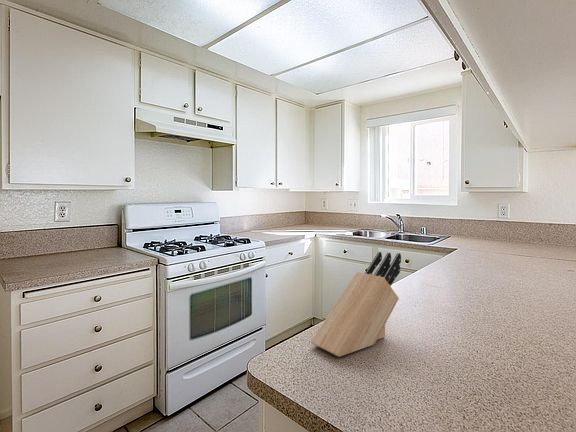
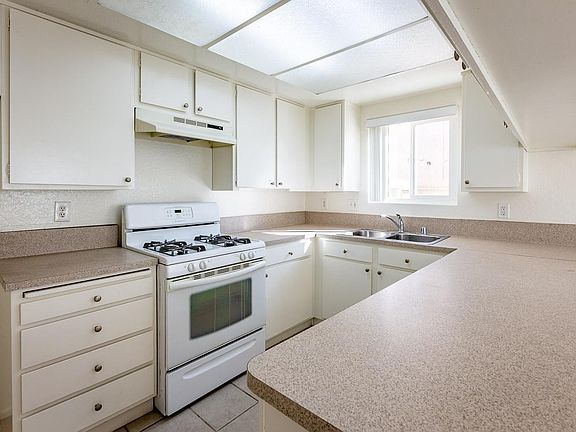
- knife block (361, 296)
